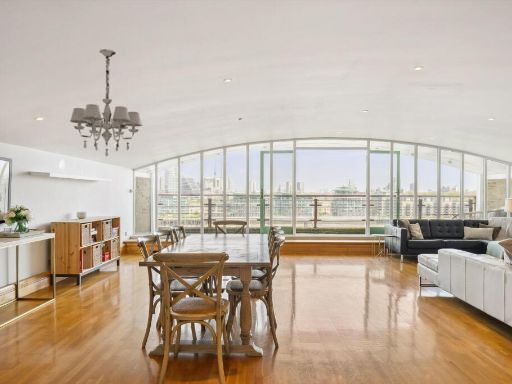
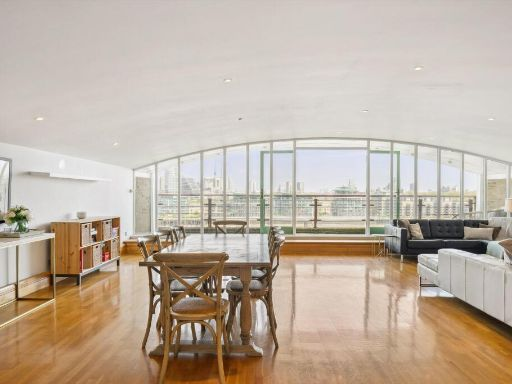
- chandelier (107, 104)
